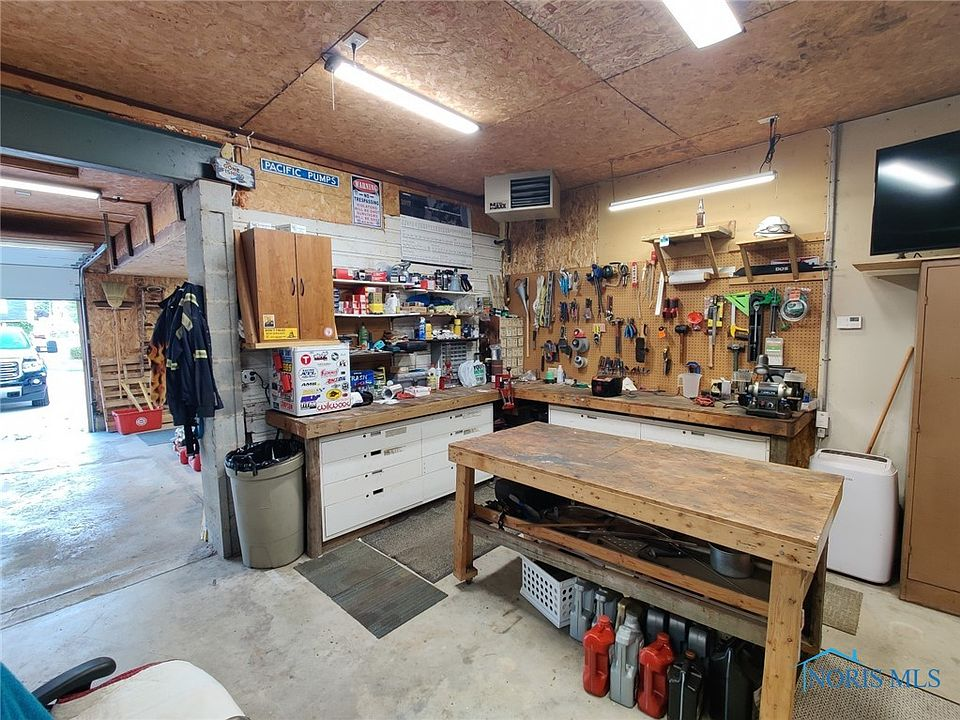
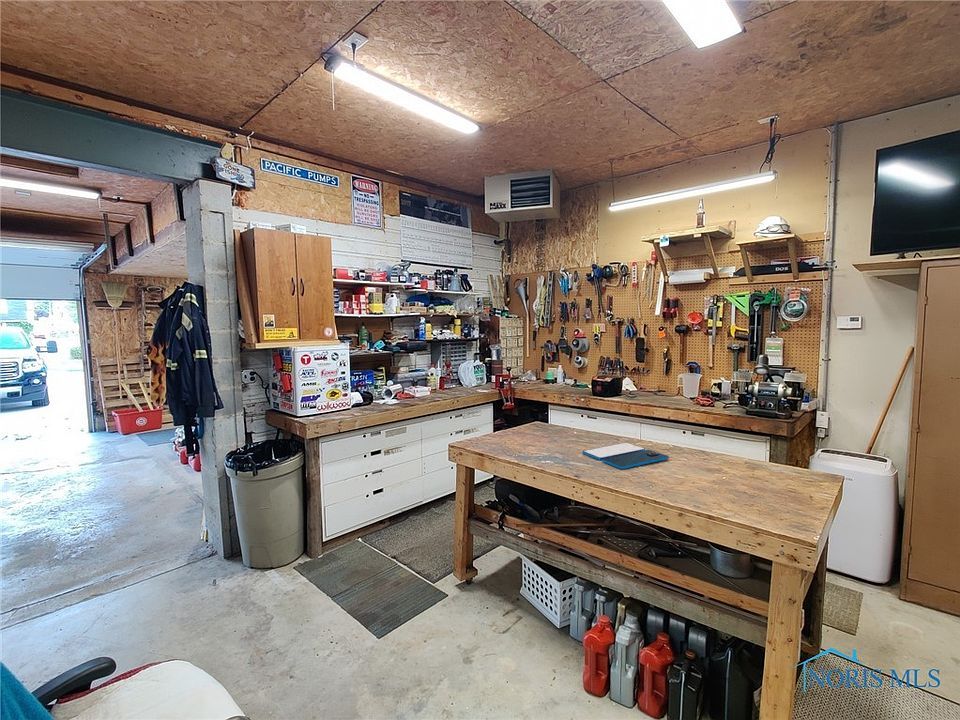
+ smartphone (624, 454)
